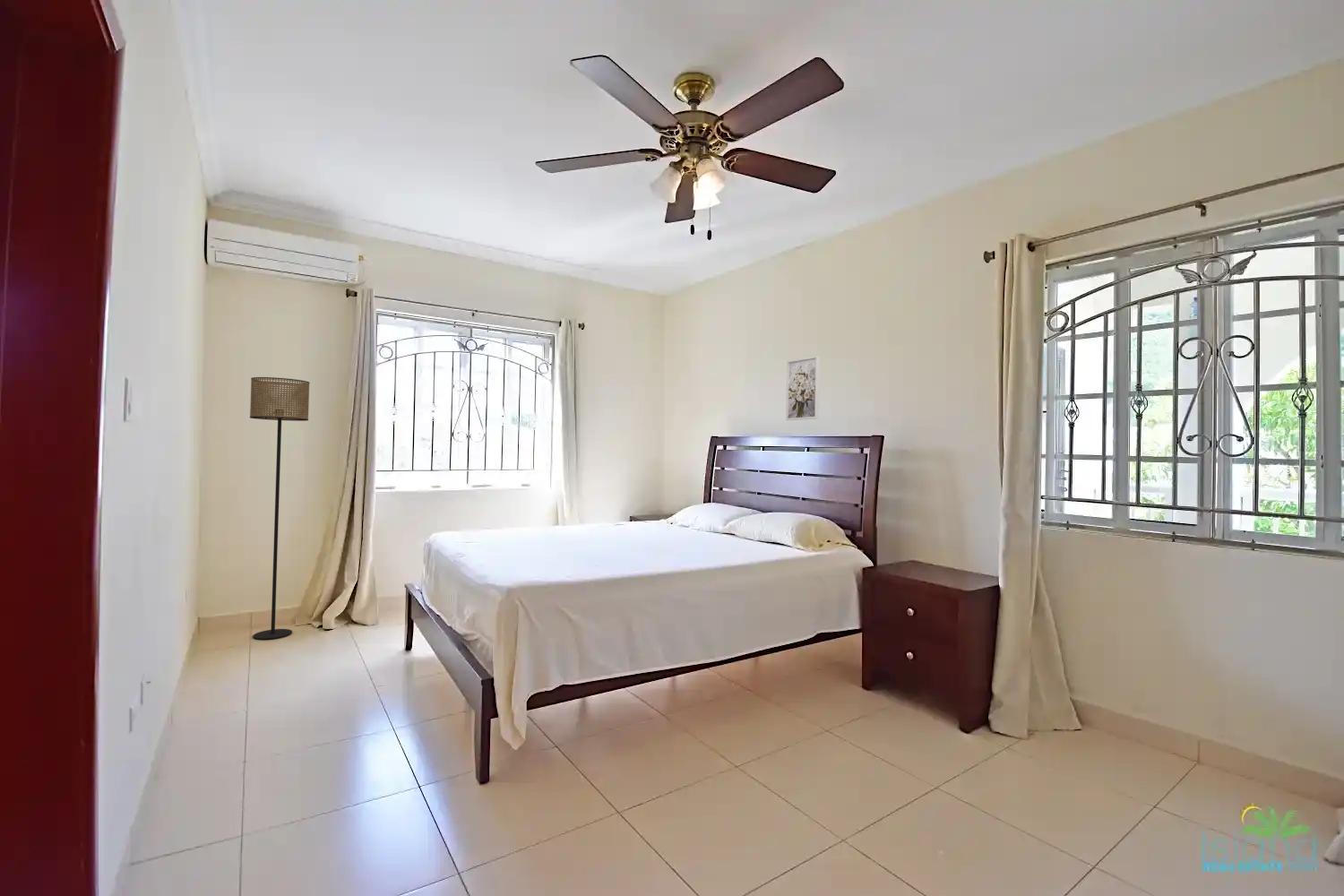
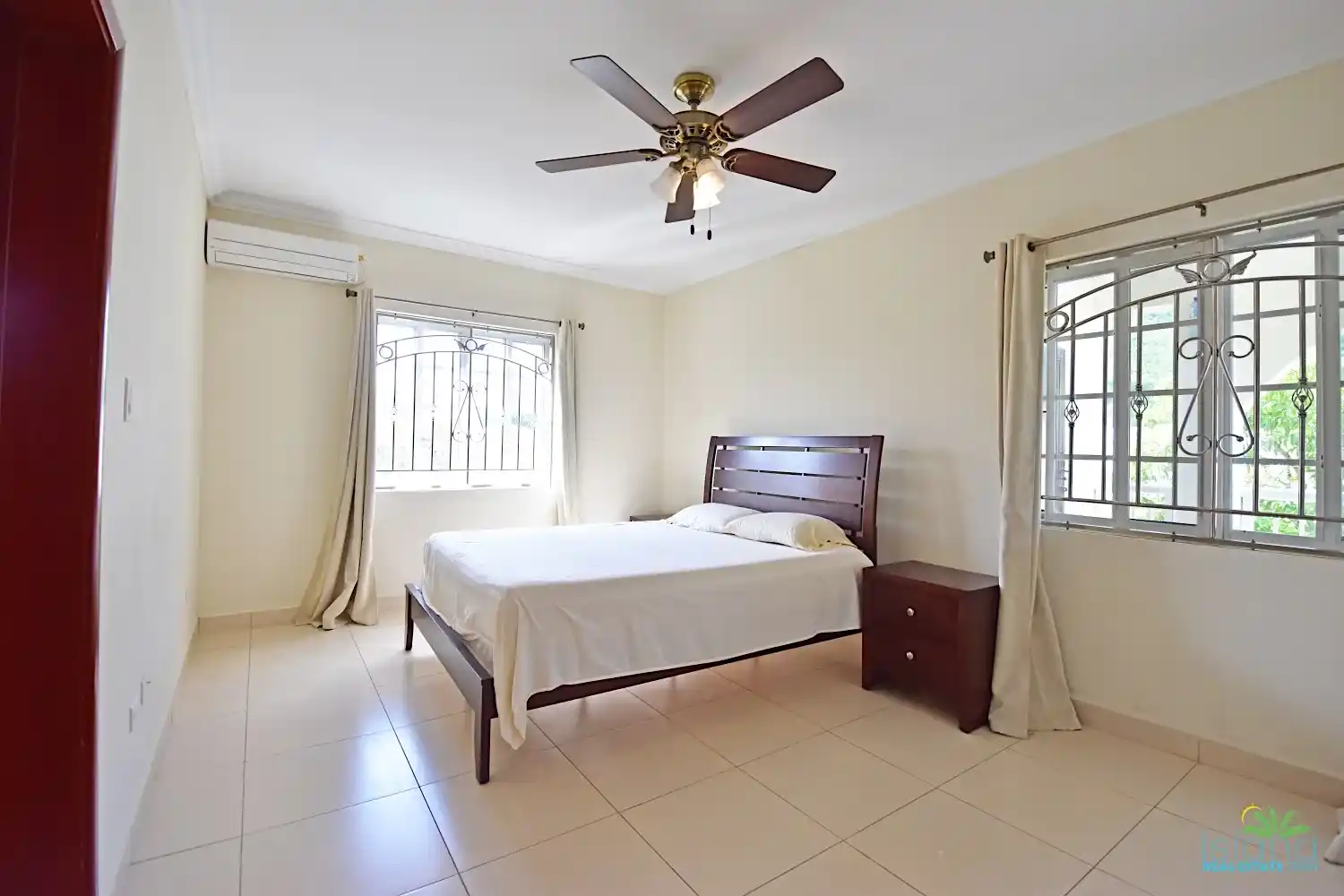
- wall art (802, 389)
- floor lamp (277, 506)
